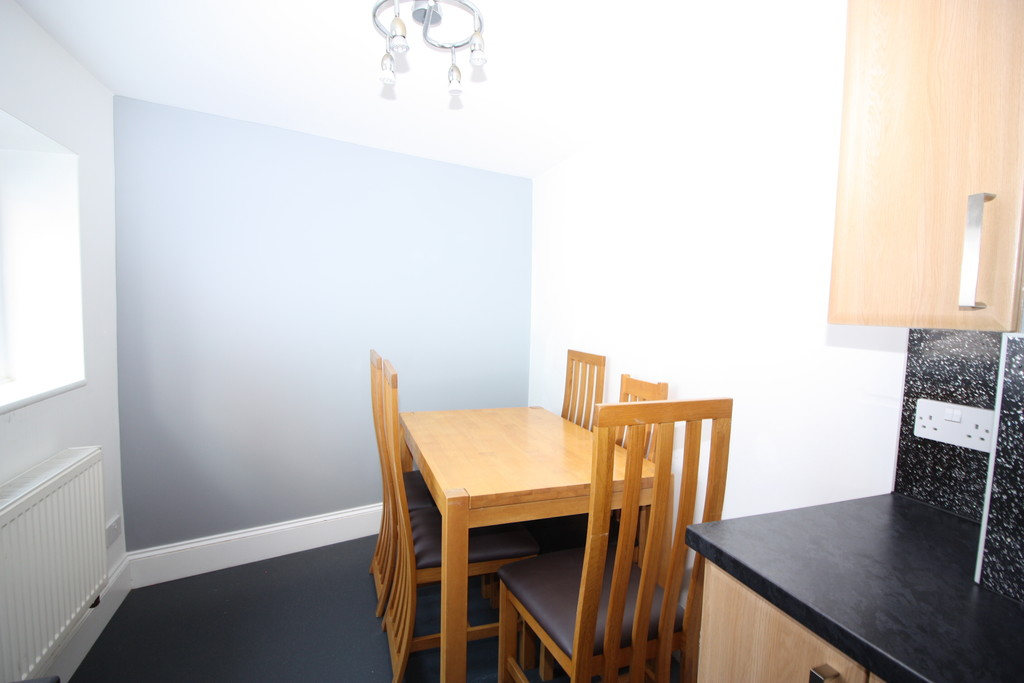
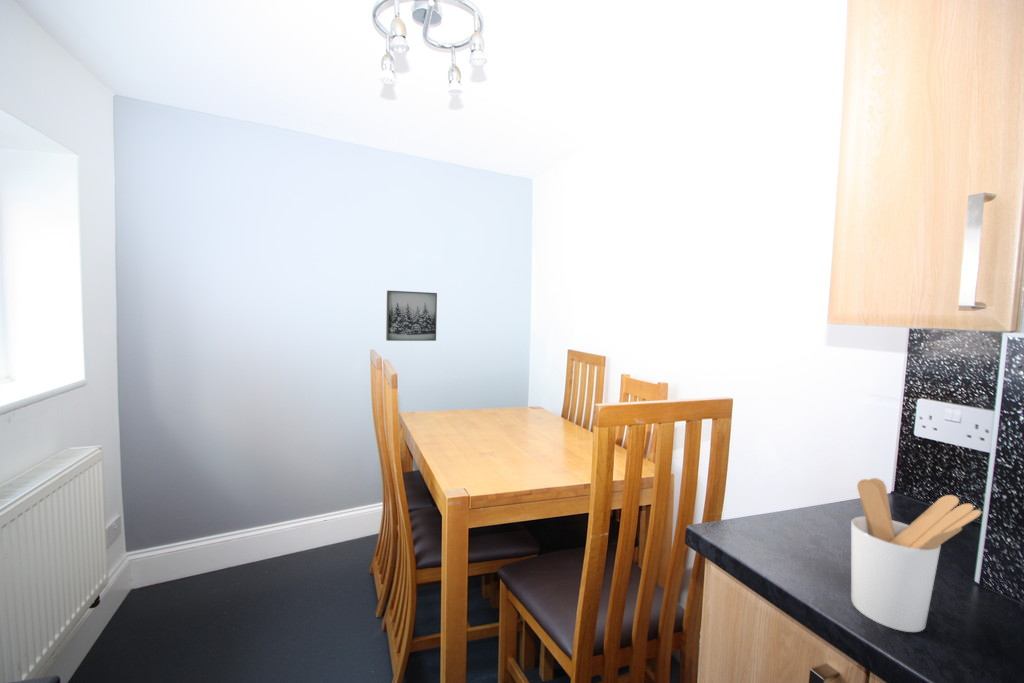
+ utensil holder (911, 553)
+ wall art (412, 316)
